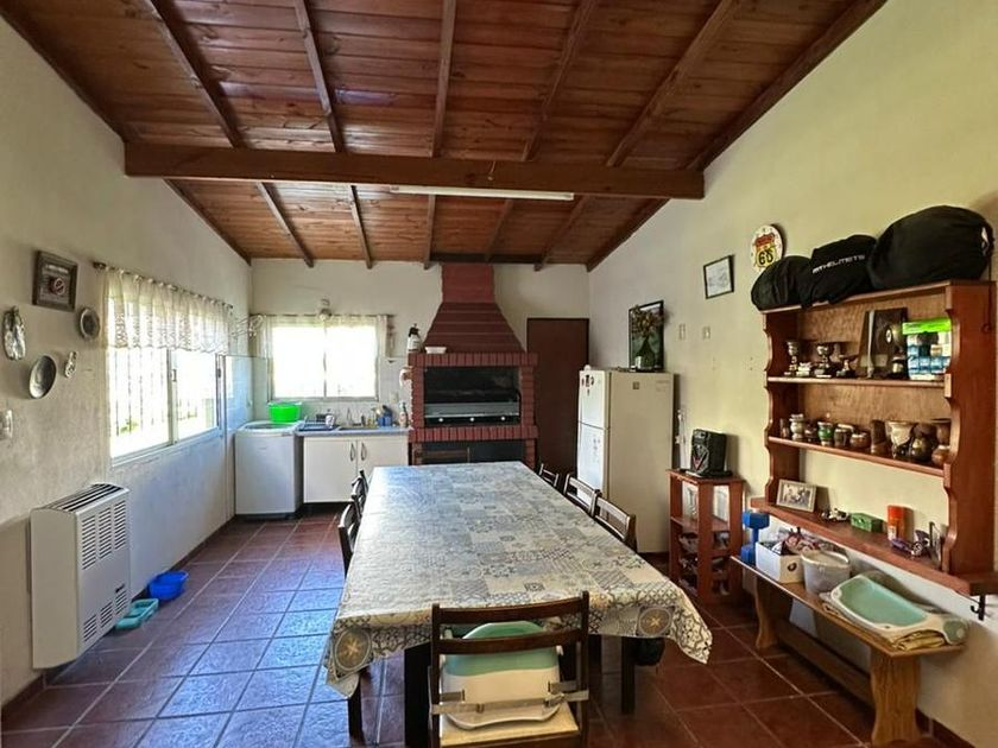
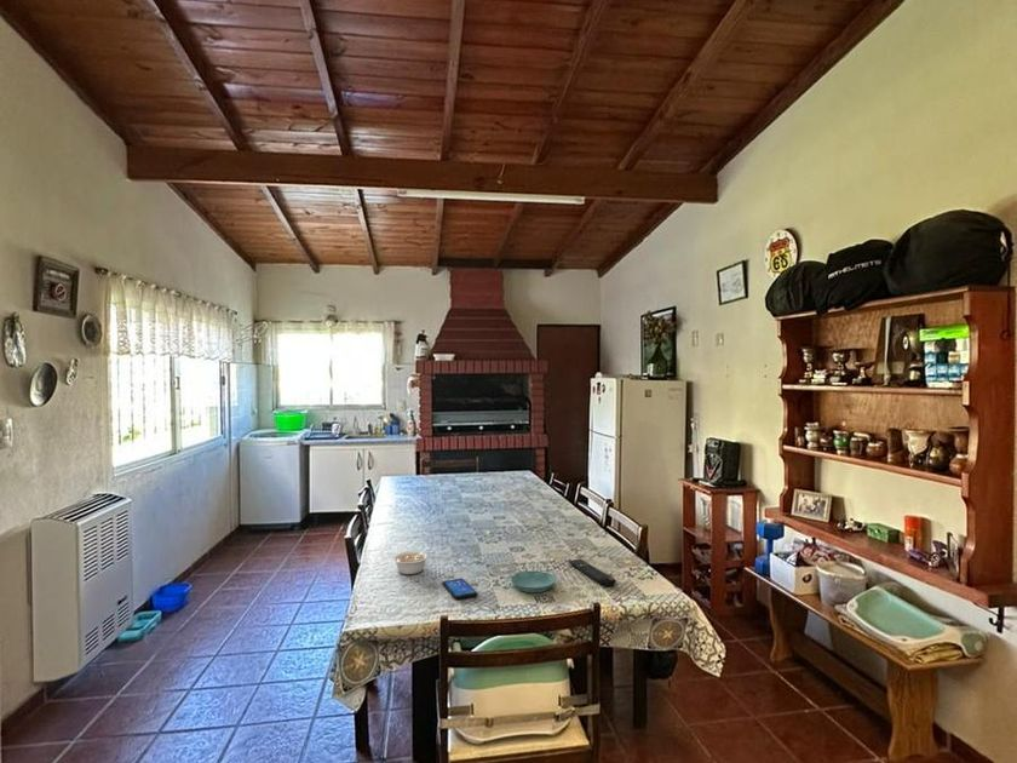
+ saucer (533, 583)
+ legume (410, 561)
+ smartphone (459, 587)
+ remote control (591, 572)
